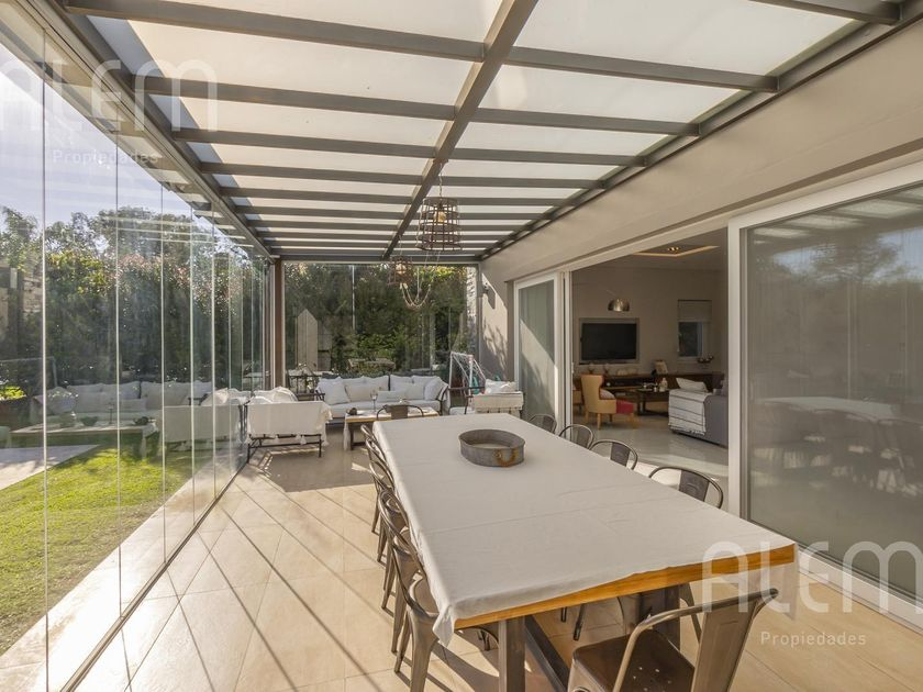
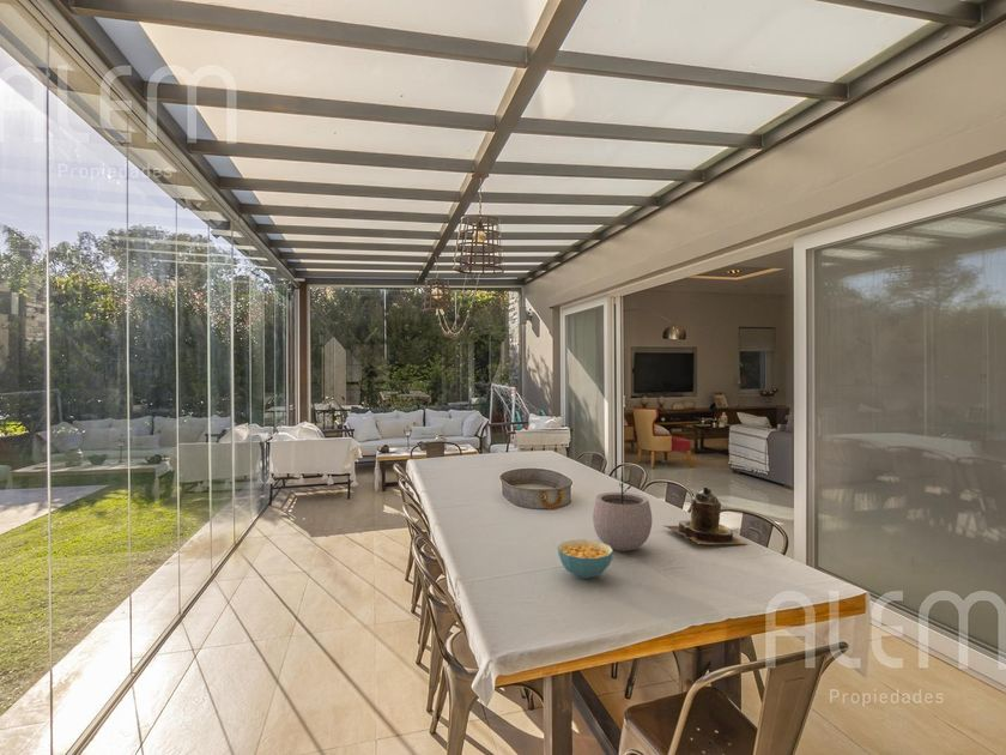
+ plant pot (622, 512)
+ teapot (703, 512)
+ cereal bowl (584, 561)
